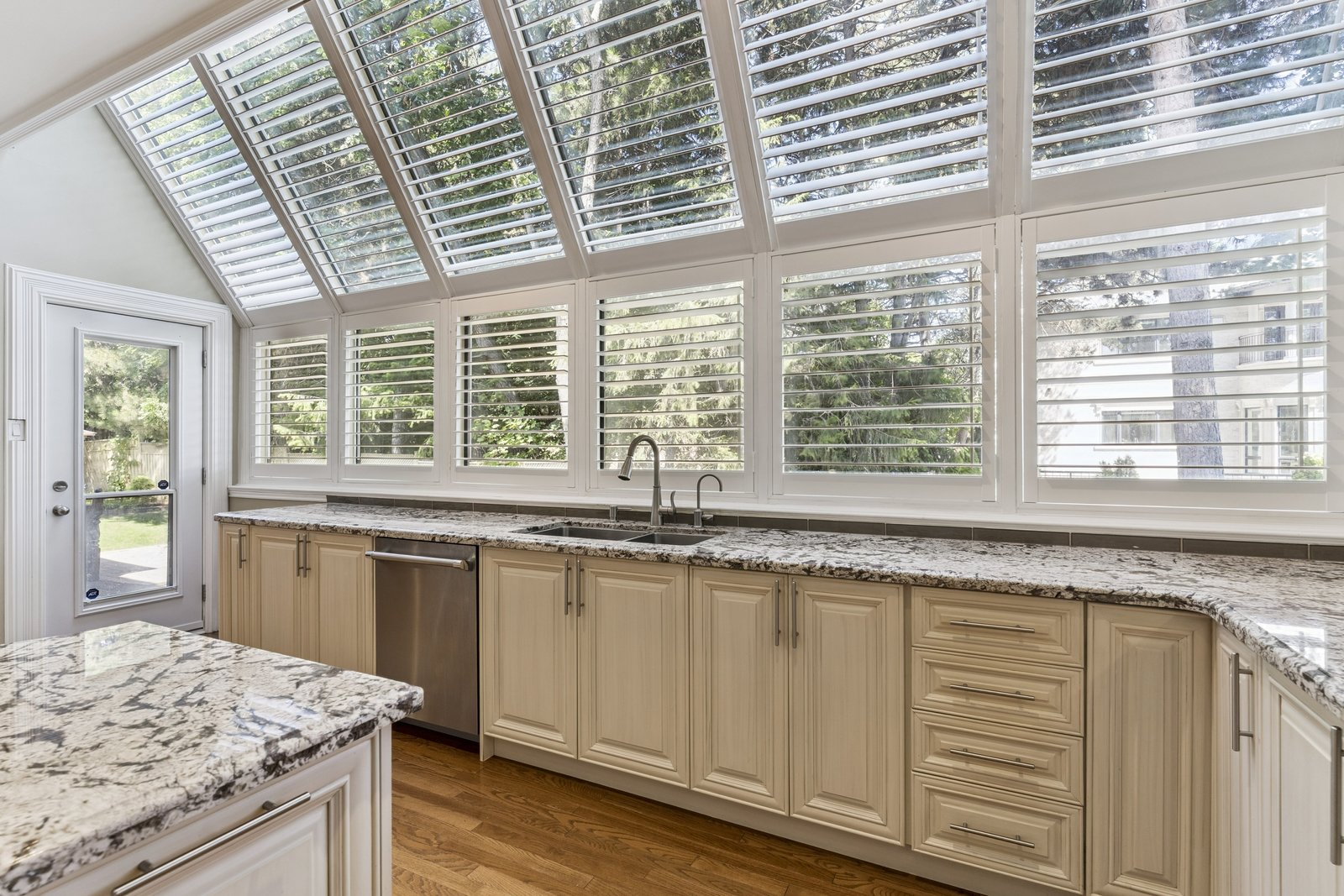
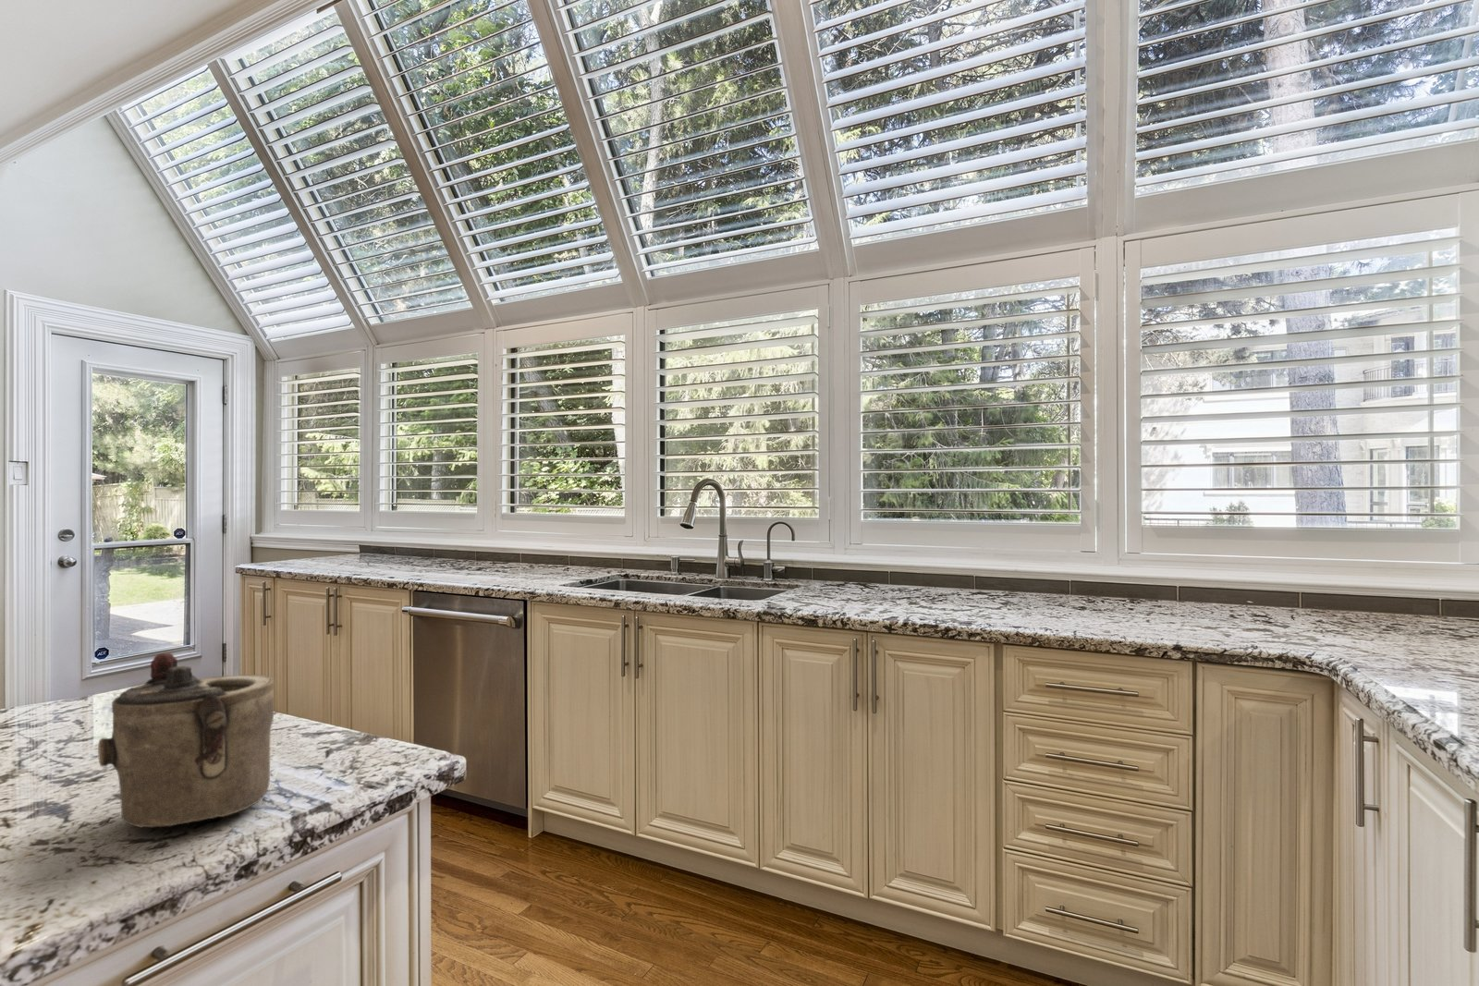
+ teapot (191, 732)
